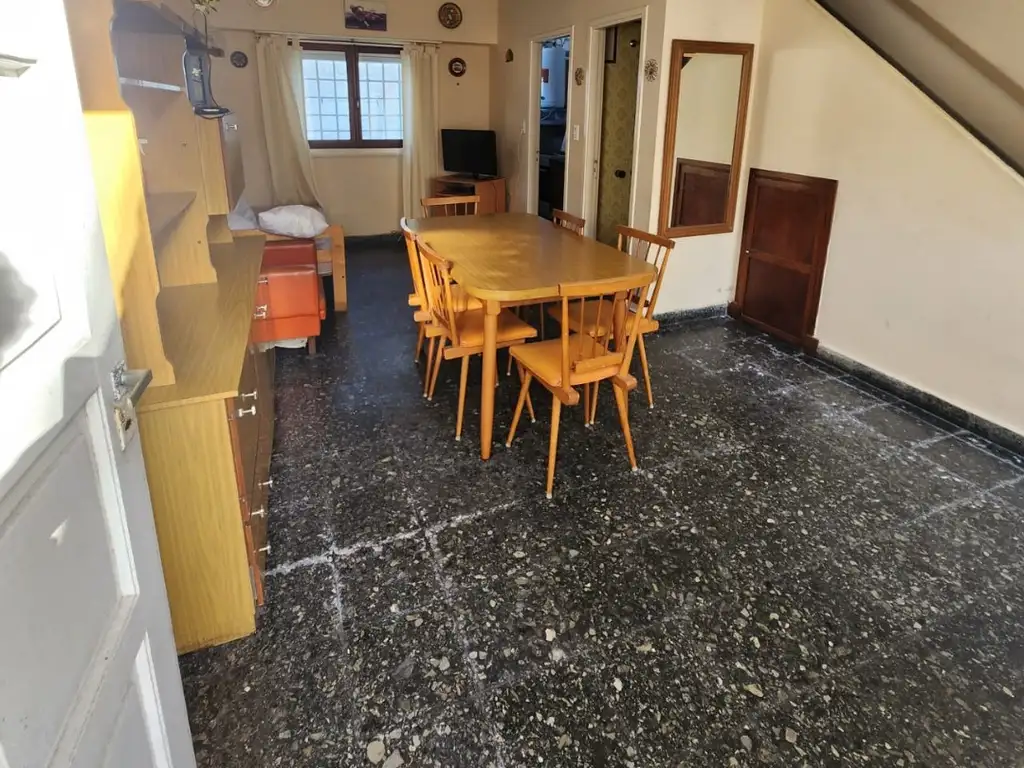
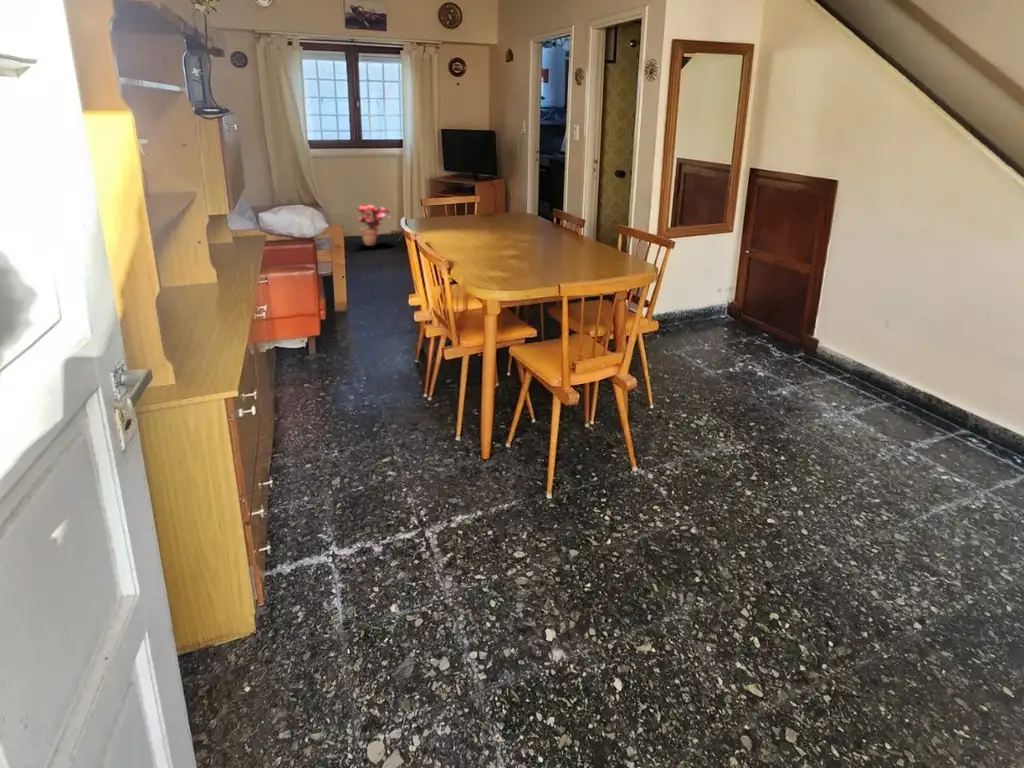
+ potted plant (371, 224)
